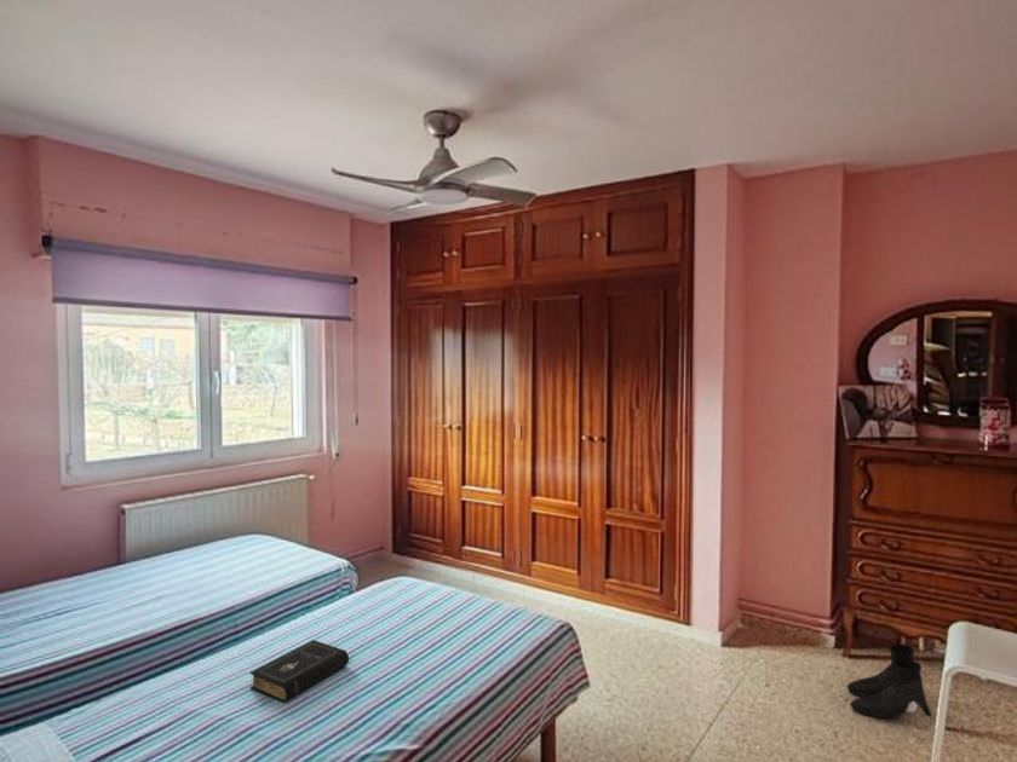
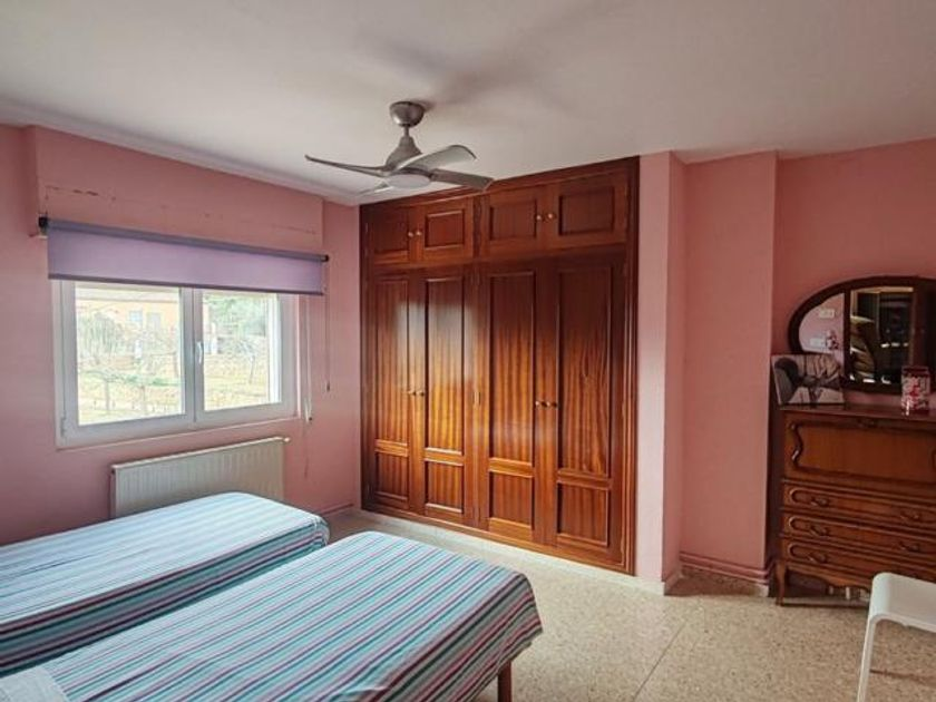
- boots (887, 677)
- book (297, 668)
